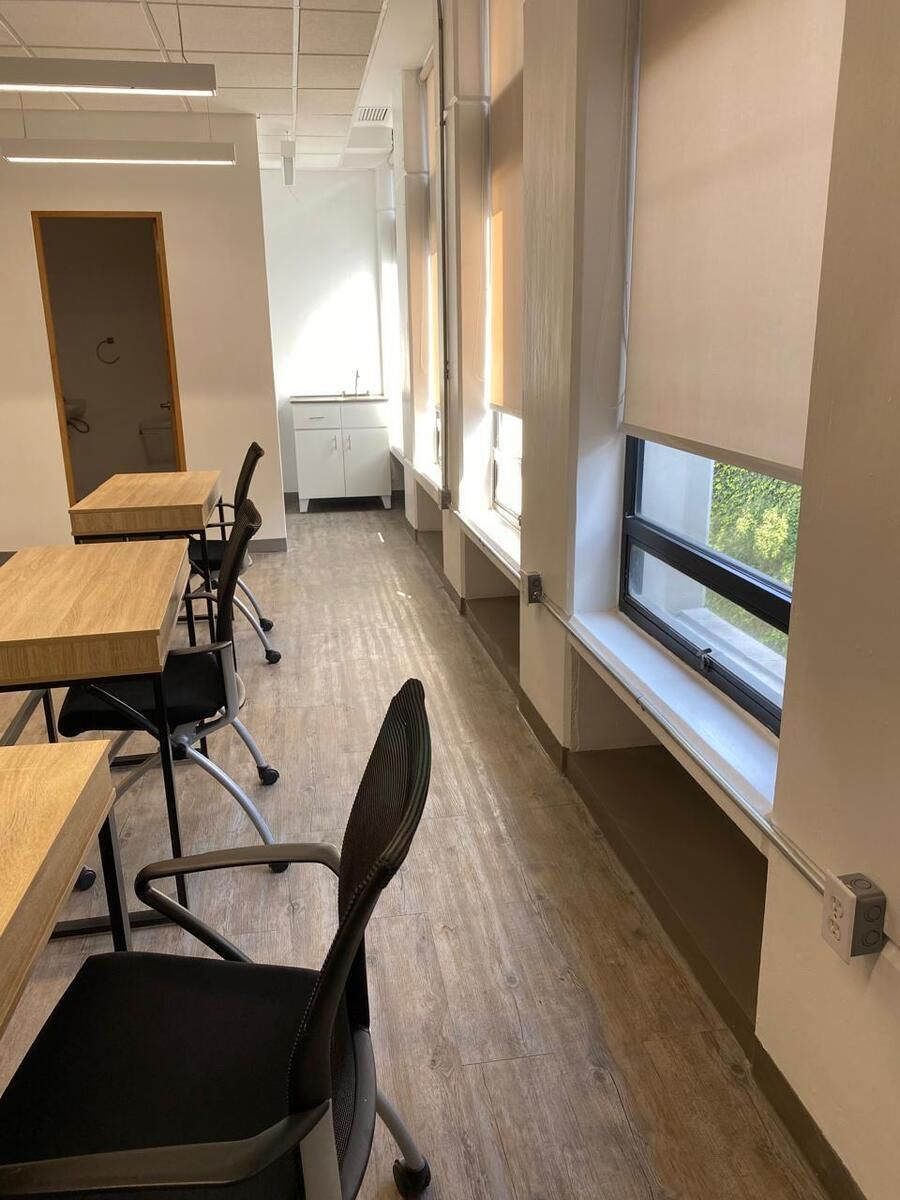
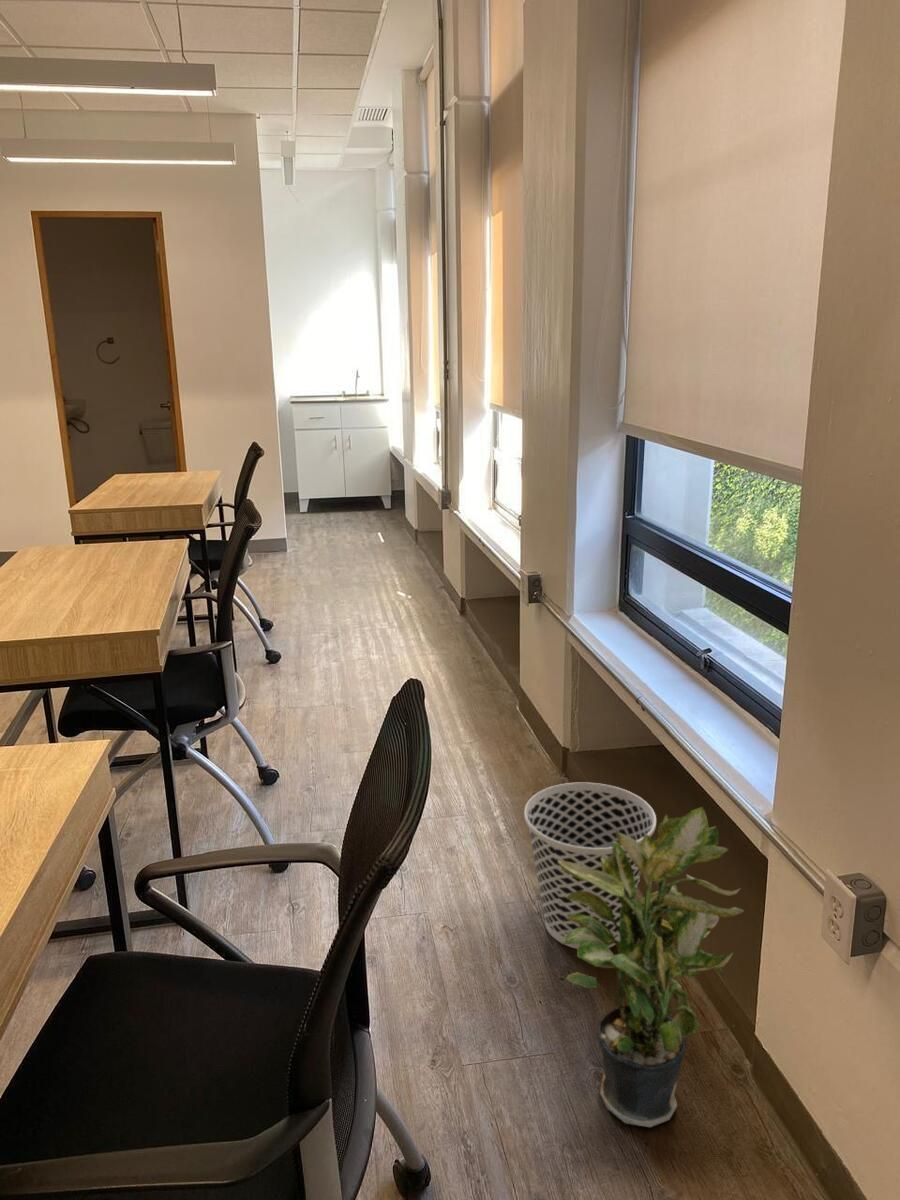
+ potted plant (653, 954)
+ wastebasket (588, 868)
